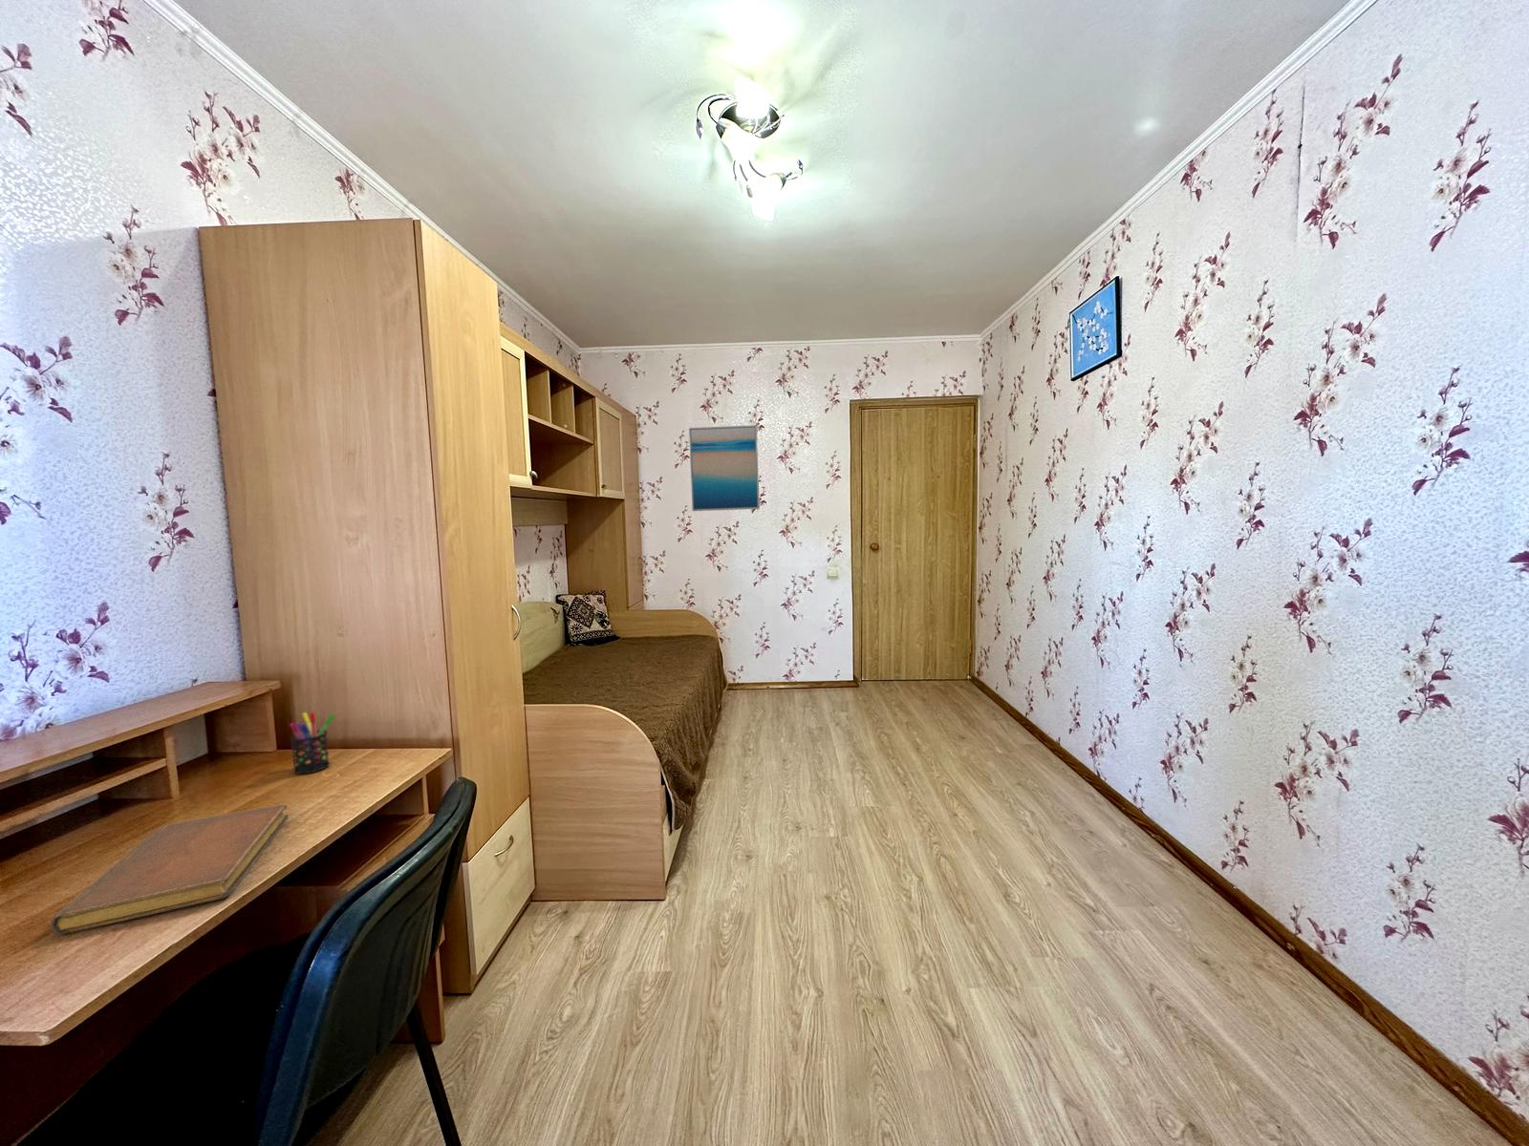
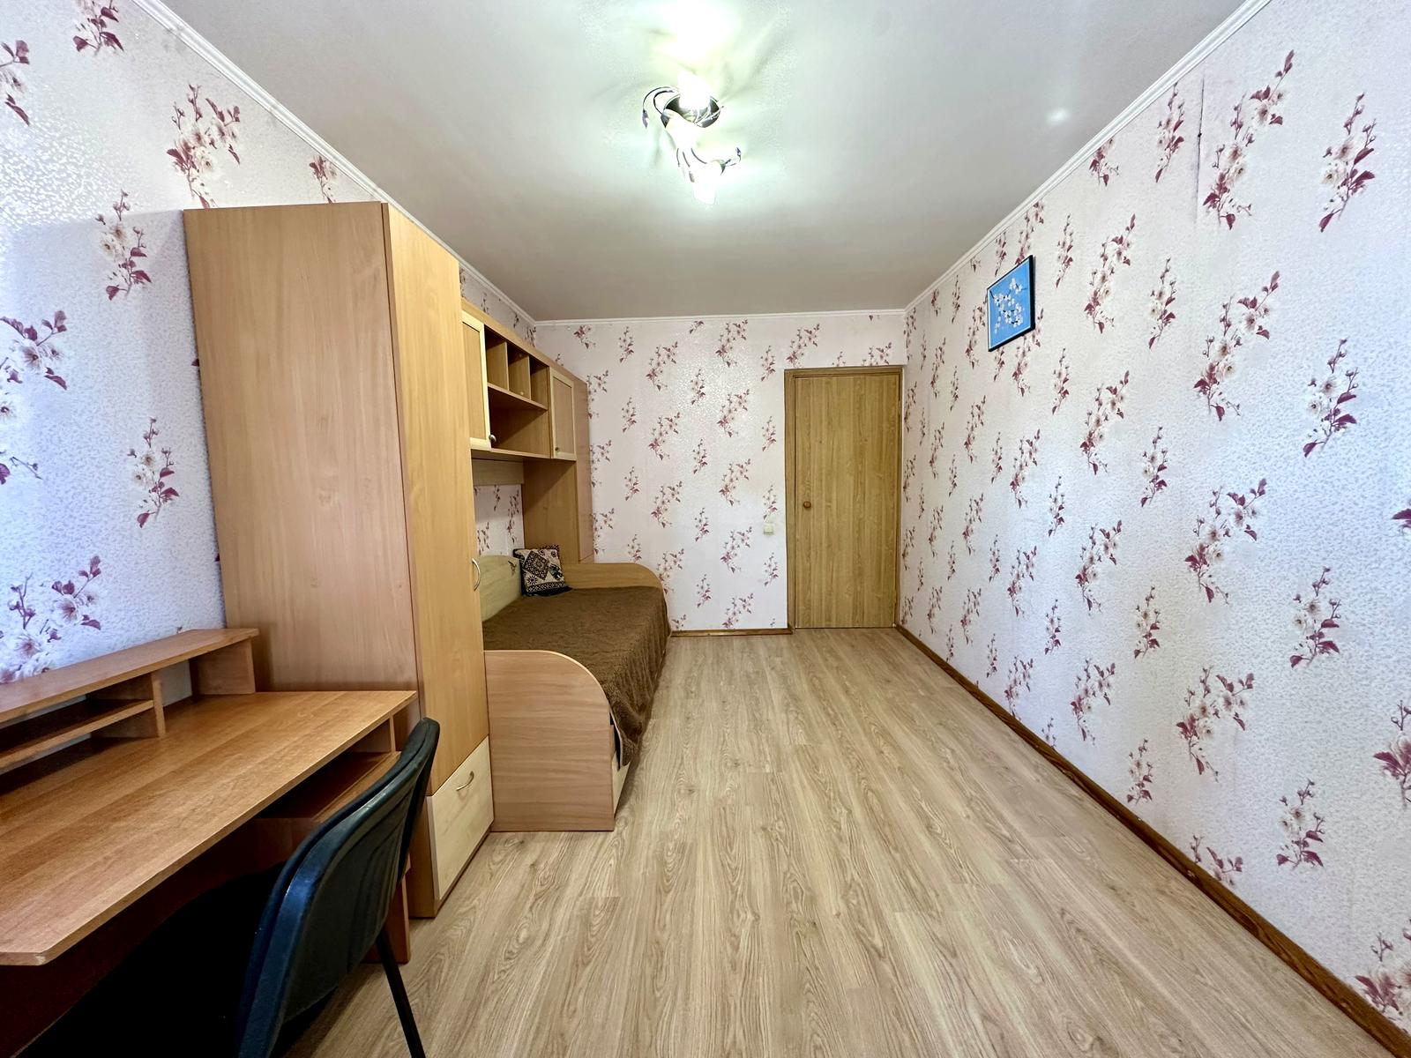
- pen holder (313, 738)
- wall art (725, 468)
- notebook (189, 857)
